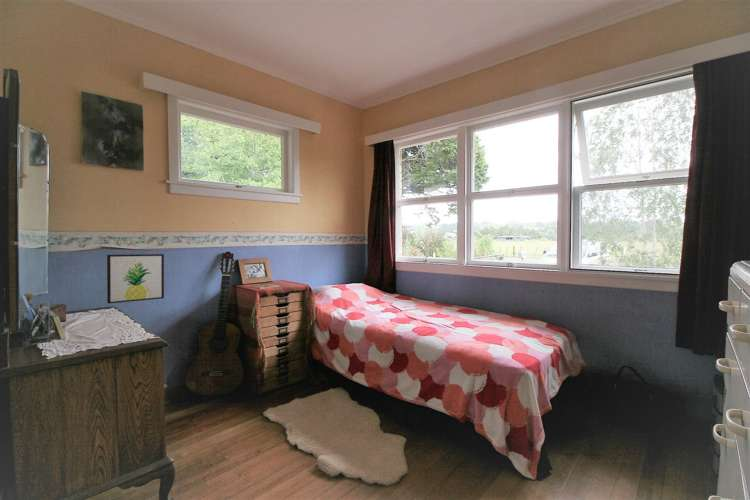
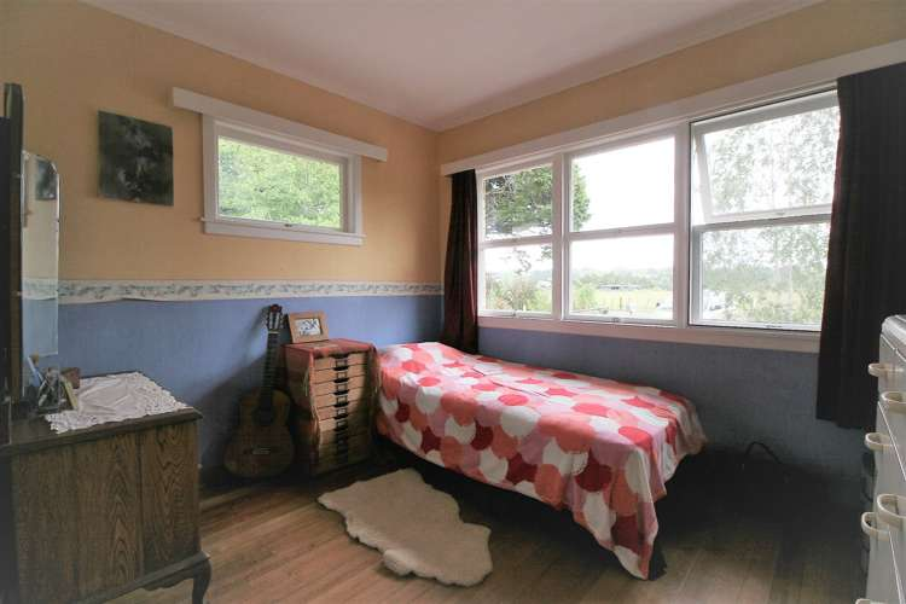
- wall art (136, 277)
